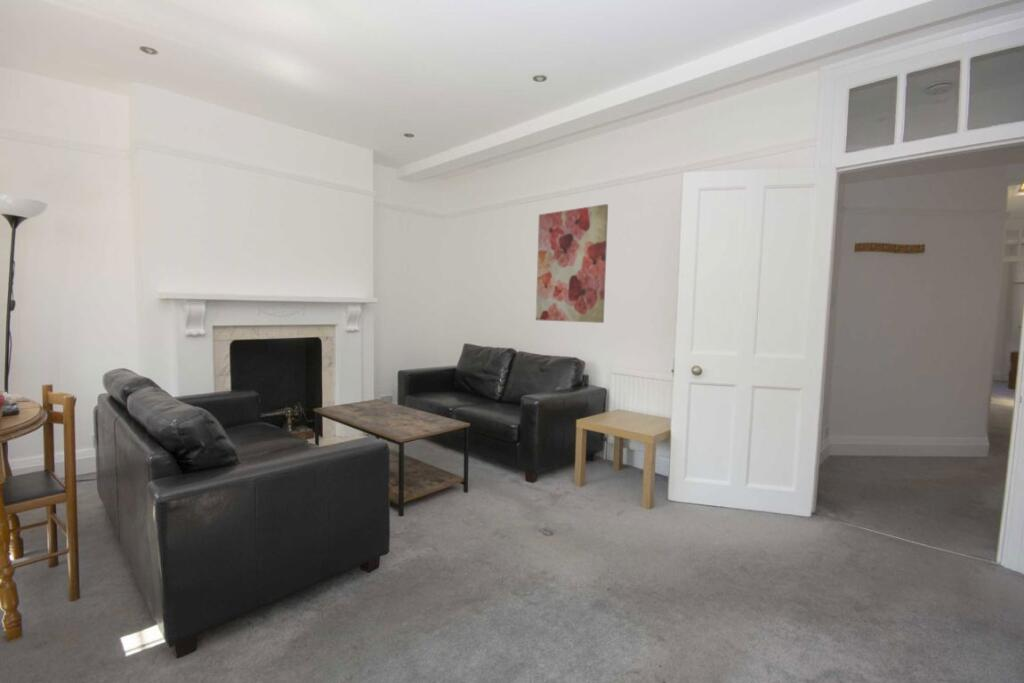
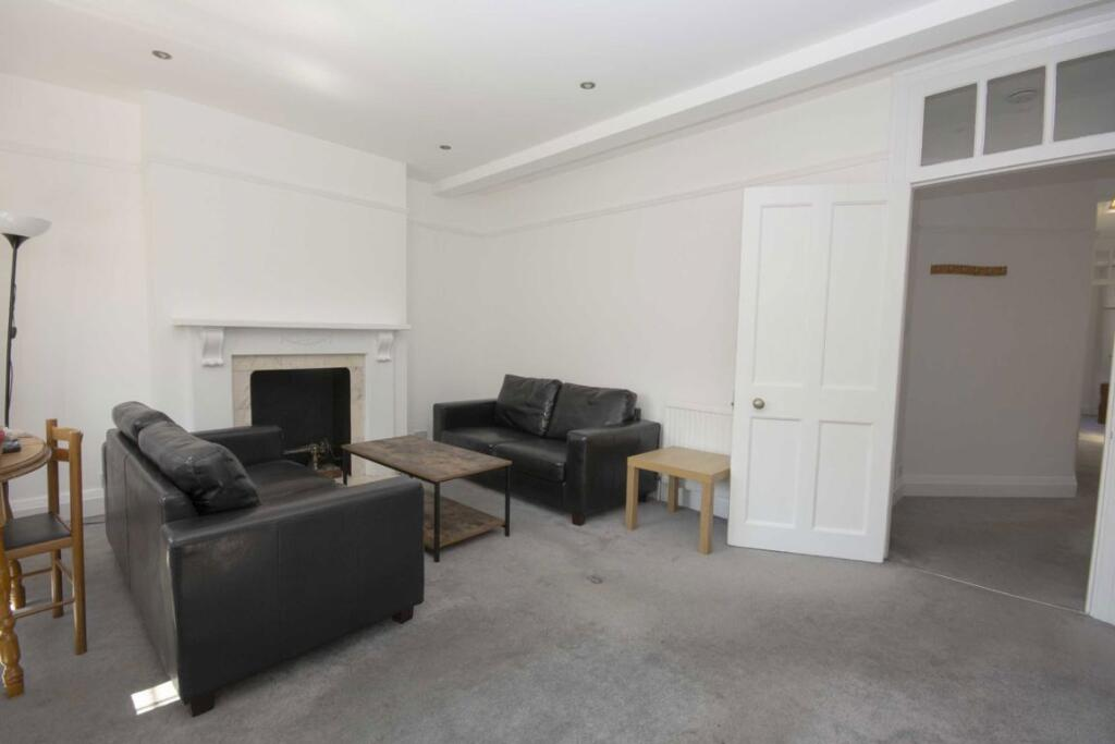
- wall art (569, 266)
